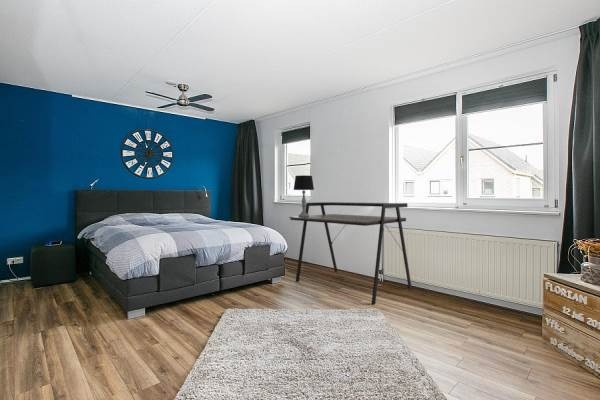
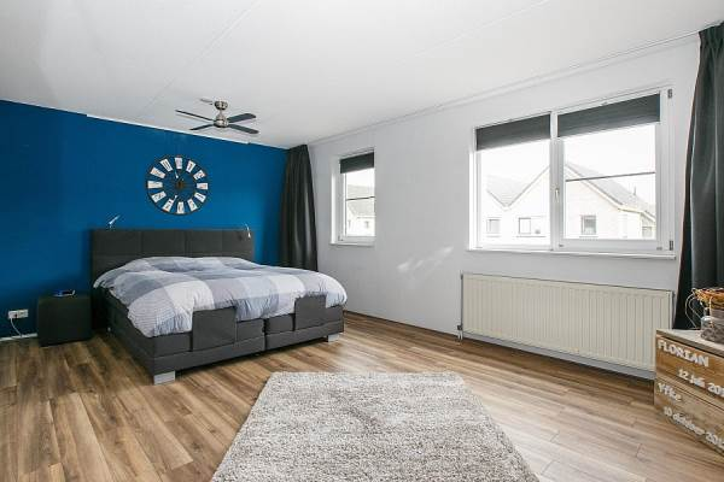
- desk (337, 235)
- table lamp (303, 196)
